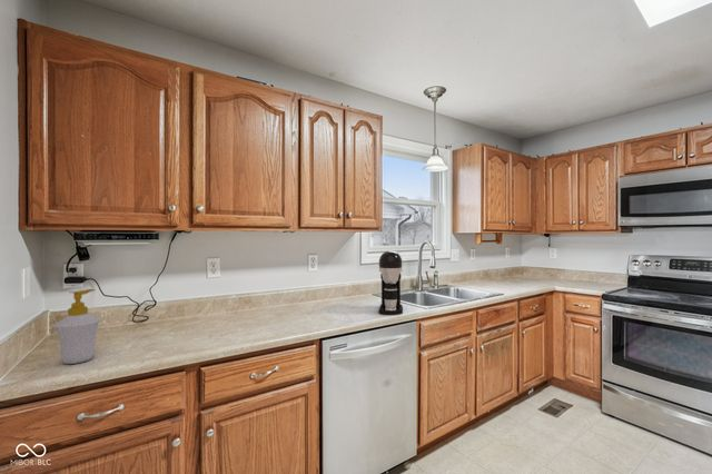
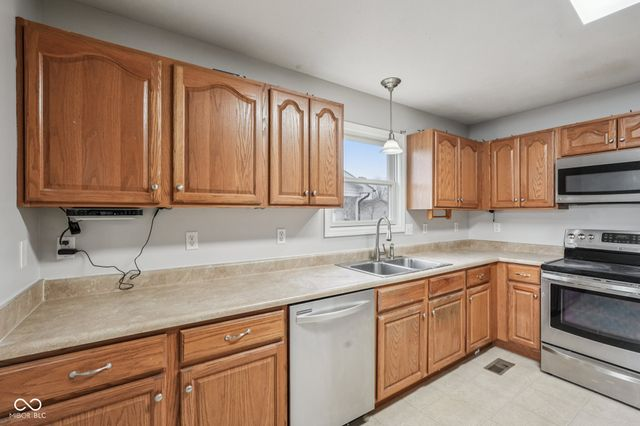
- coffee maker (390, 280)
- soap bottle (78, 325)
